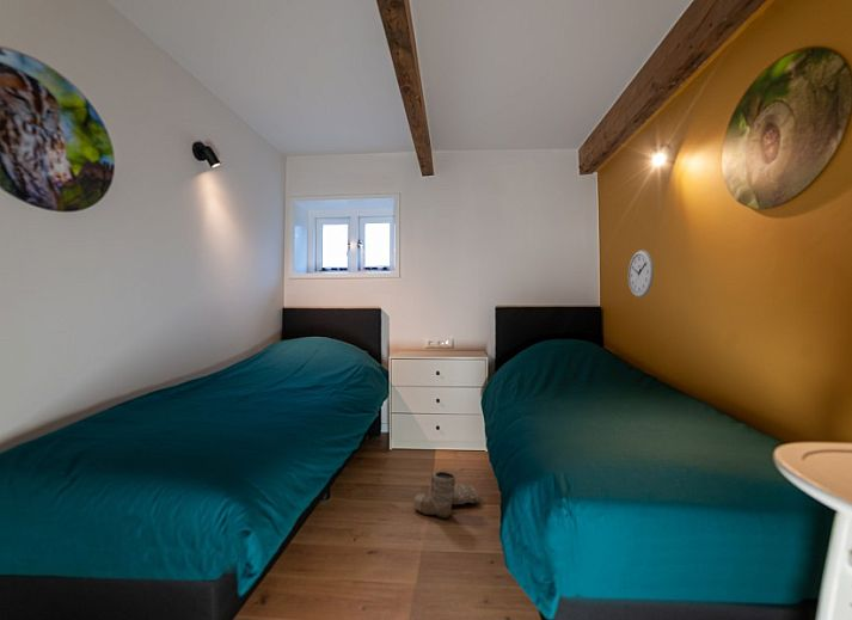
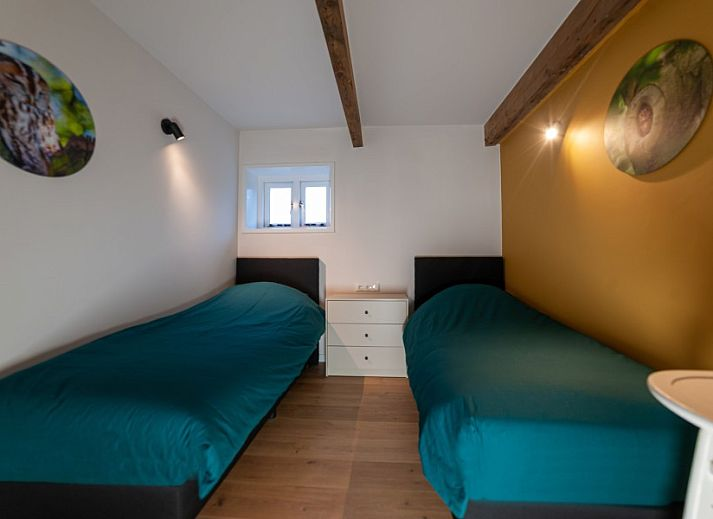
- wall clock (638, 274)
- boots (445, 485)
